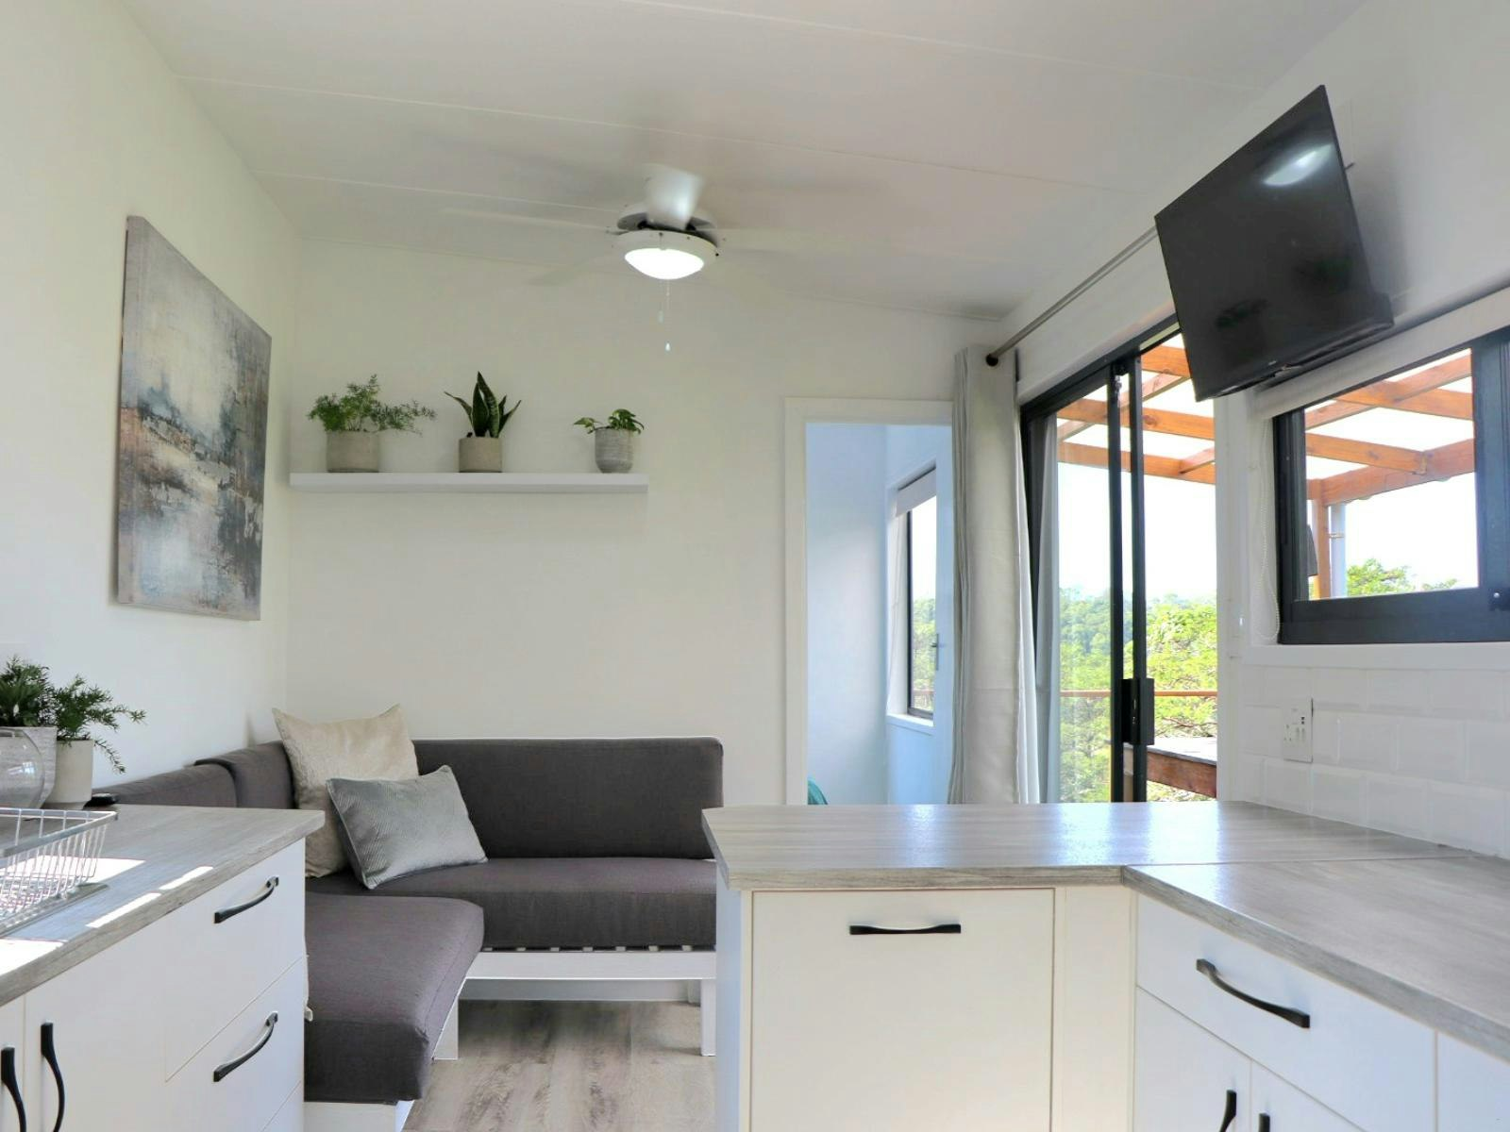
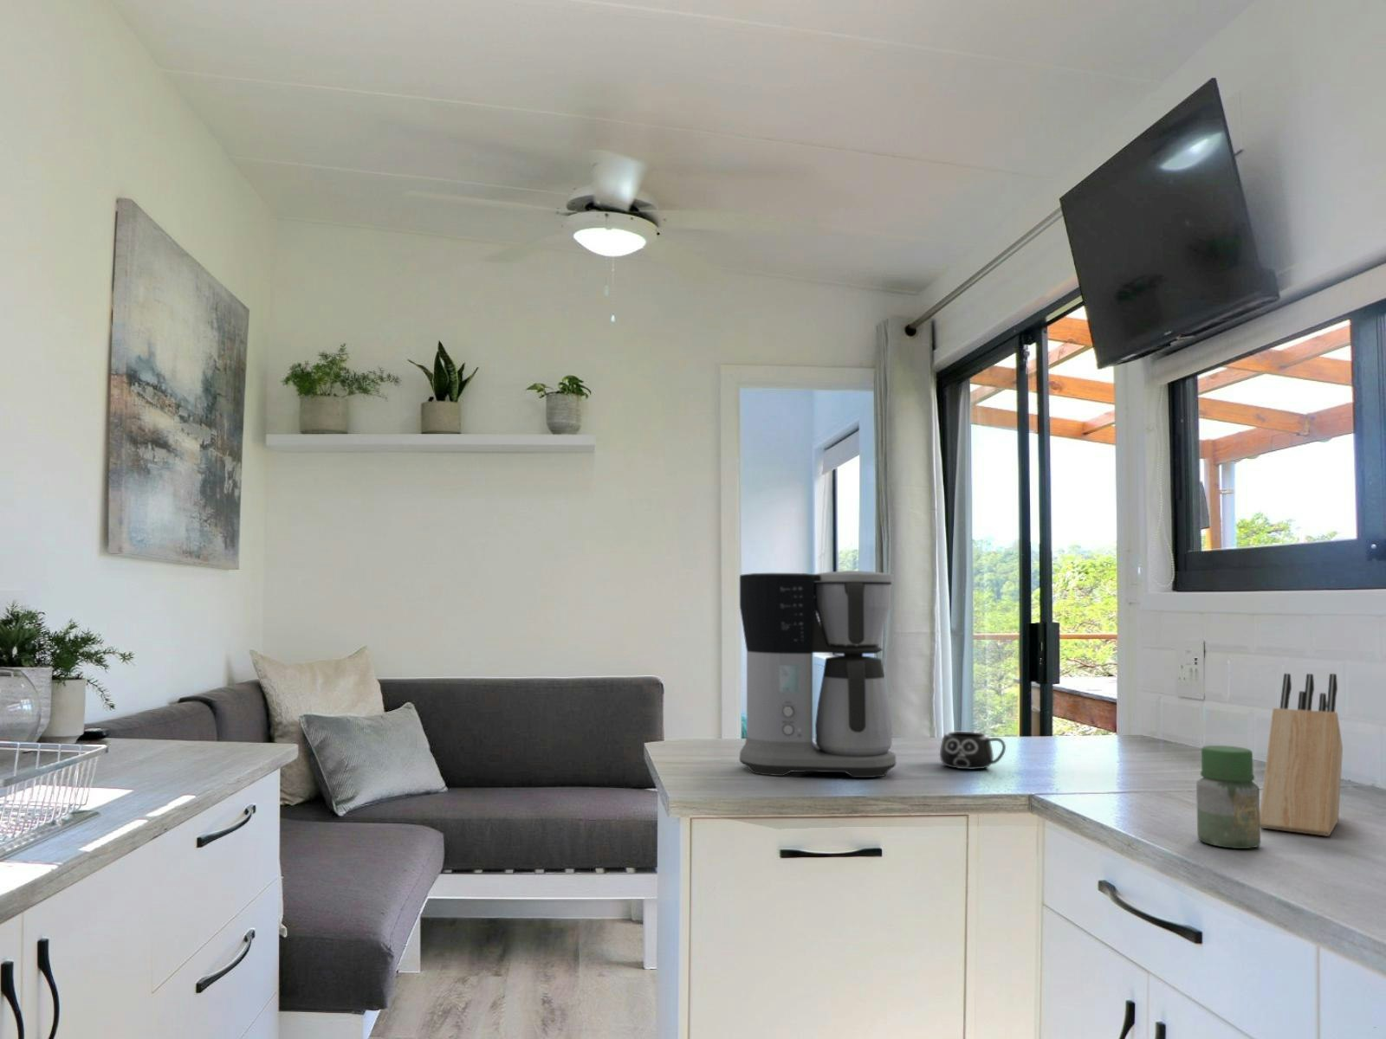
+ coffee maker (812, 670)
+ jar (1228, 795)
+ knife block (1303, 747)
+ mug (972, 750)
